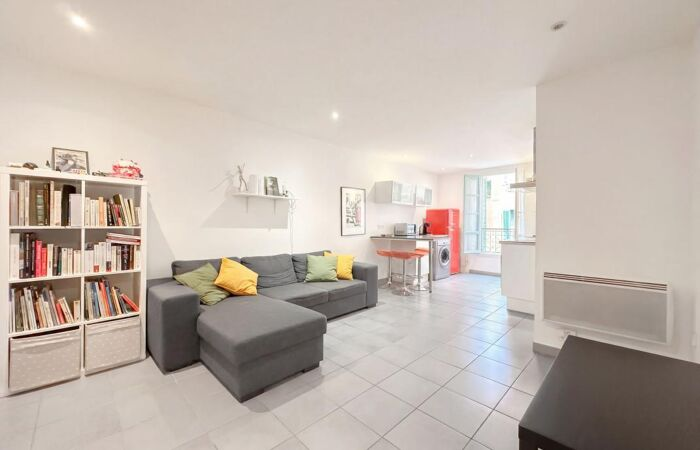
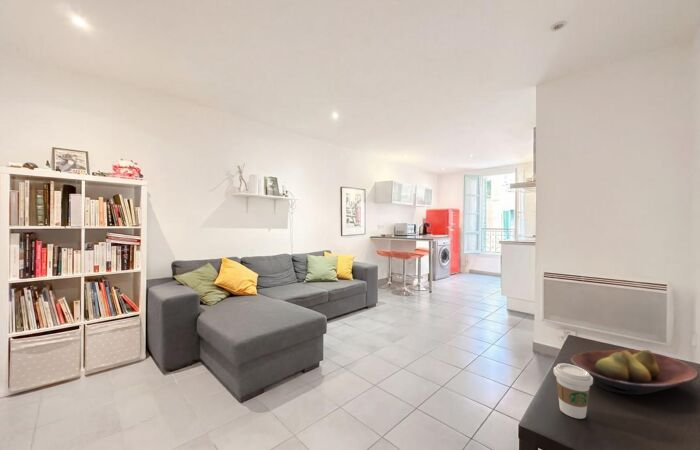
+ fruit bowl (631, 366)
+ coffee cup (572, 390)
